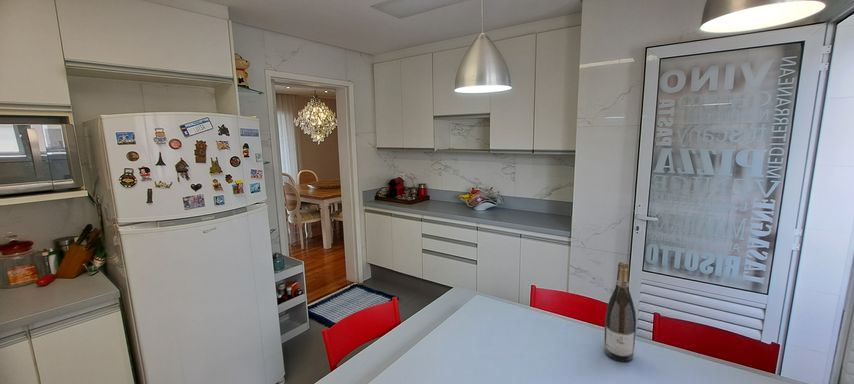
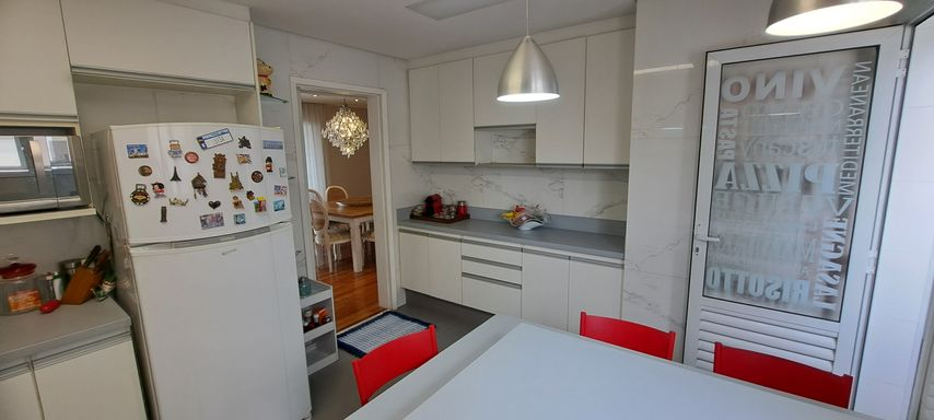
- wine bottle (621, 309)
